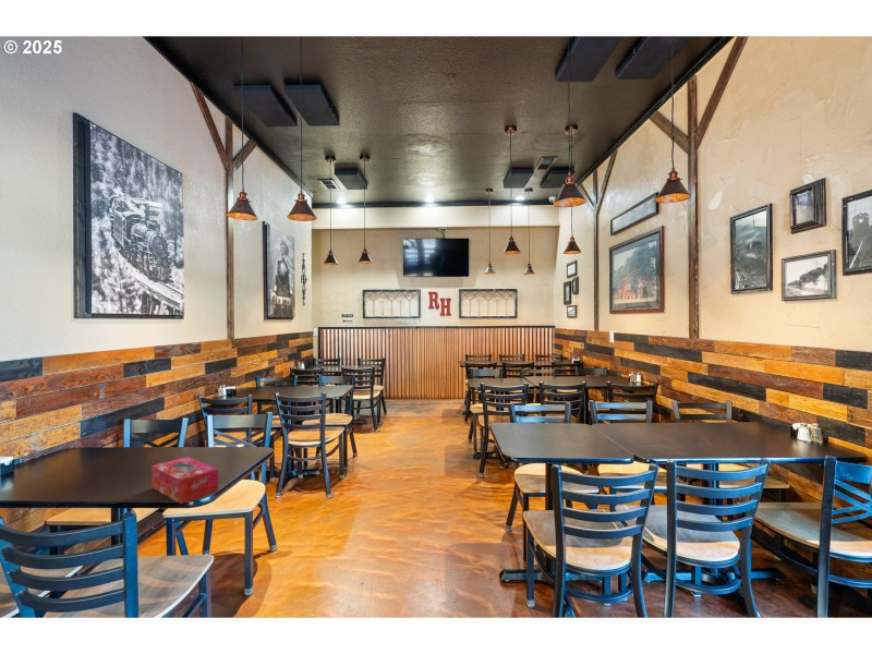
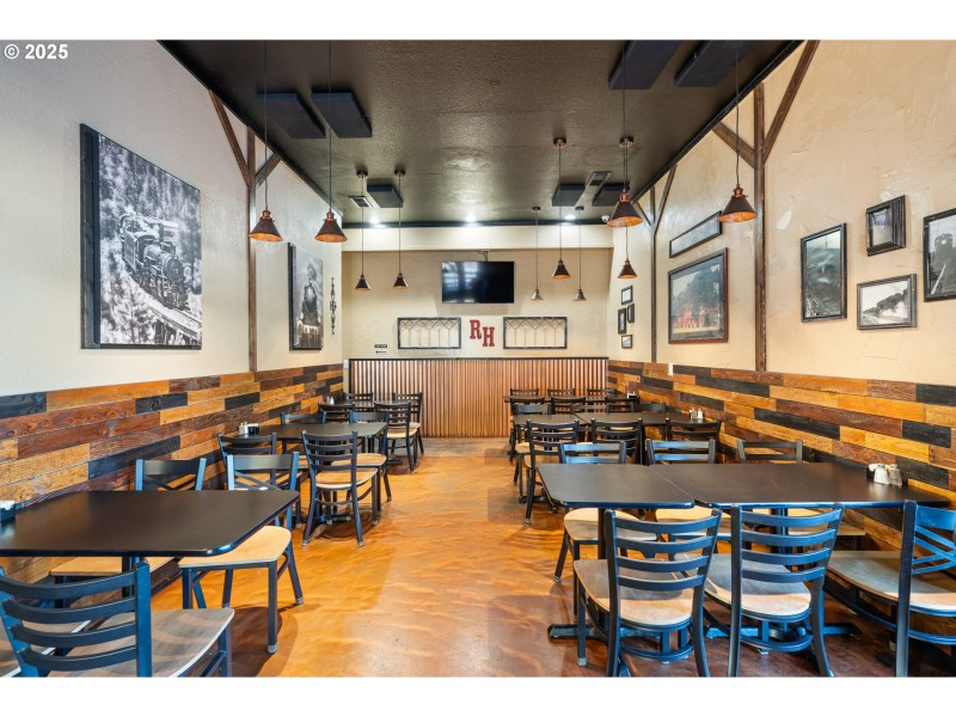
- tissue box (184, 477)
